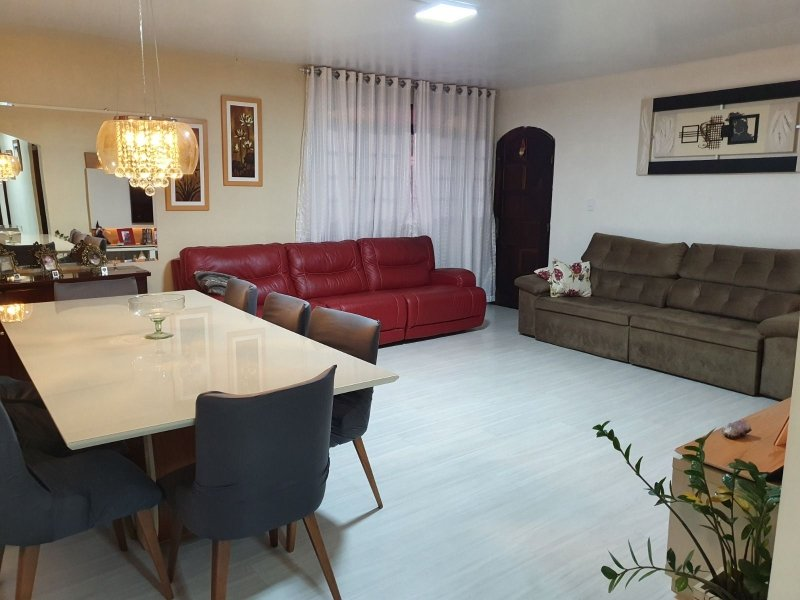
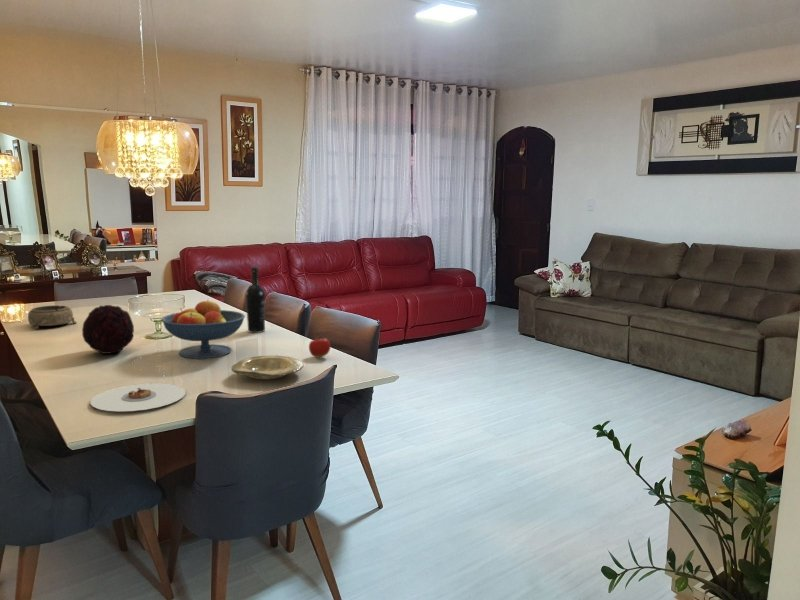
+ decorative orb (107, 329)
+ fruit bowl (204, 328)
+ fruit (319, 347)
+ plate (269, 369)
+ wine bottle (255, 299)
+ decorative bowl (49, 316)
+ plate (139, 393)
